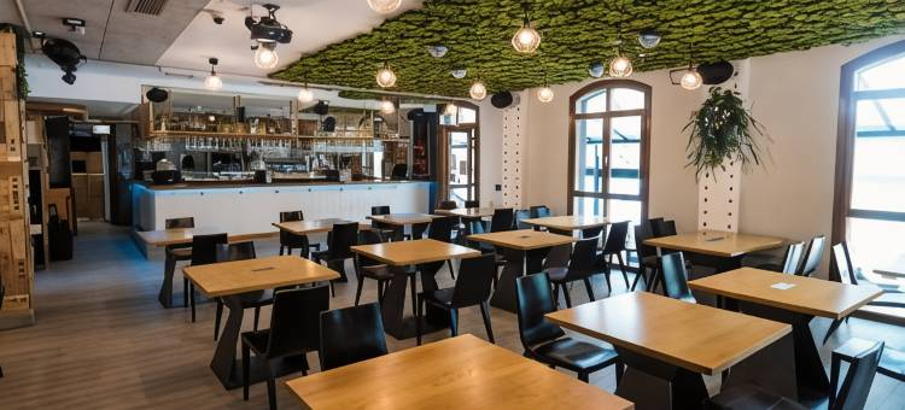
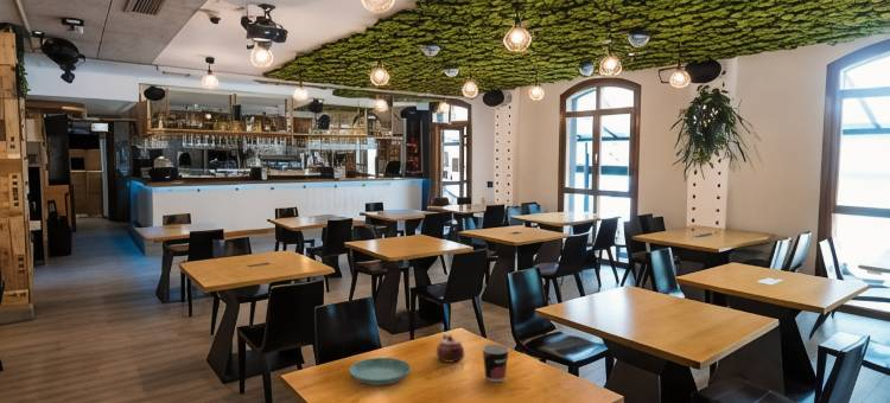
+ cup (495, 363)
+ saucer (380, 371)
+ teapot (450, 346)
